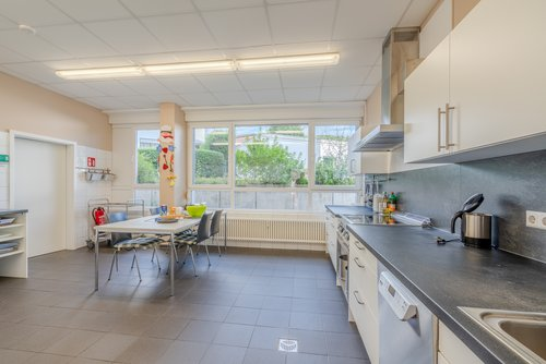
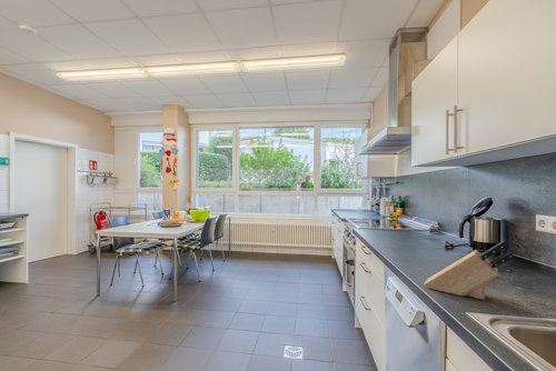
+ knife block (465, 264)
